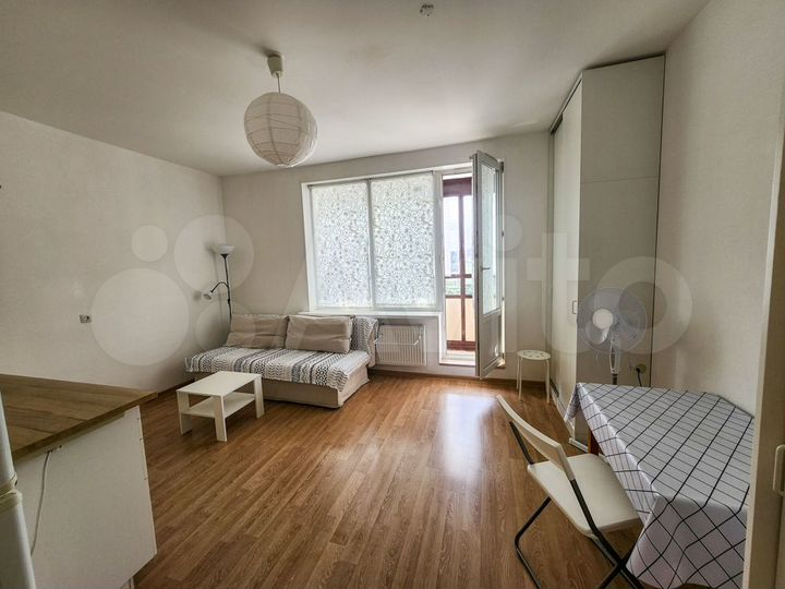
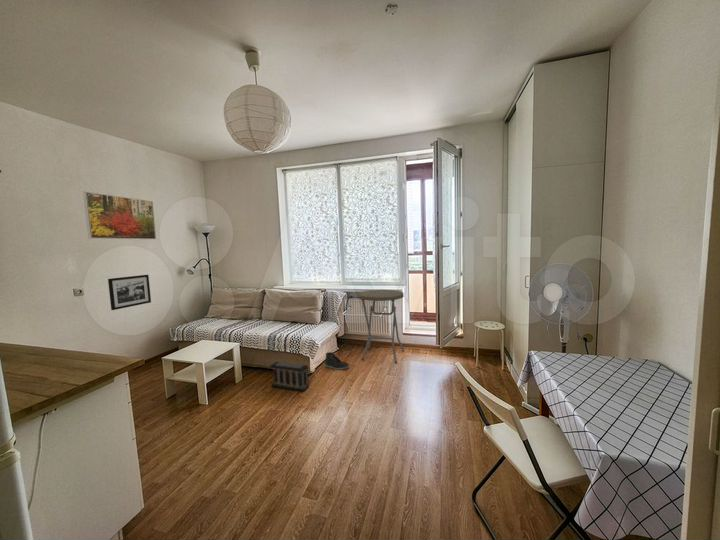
+ speaker (289, 376)
+ sneaker (336, 360)
+ side table (381, 314)
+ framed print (123, 218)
+ picture frame (130, 291)
